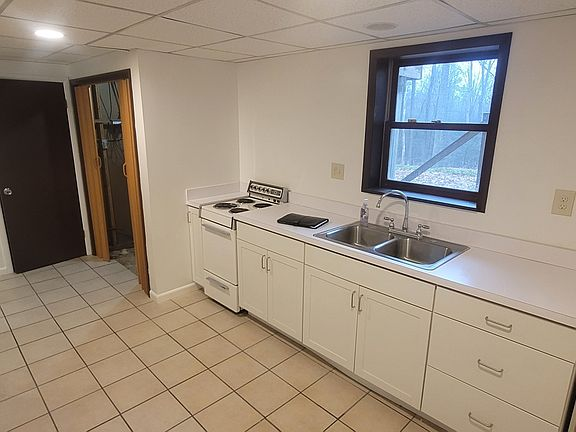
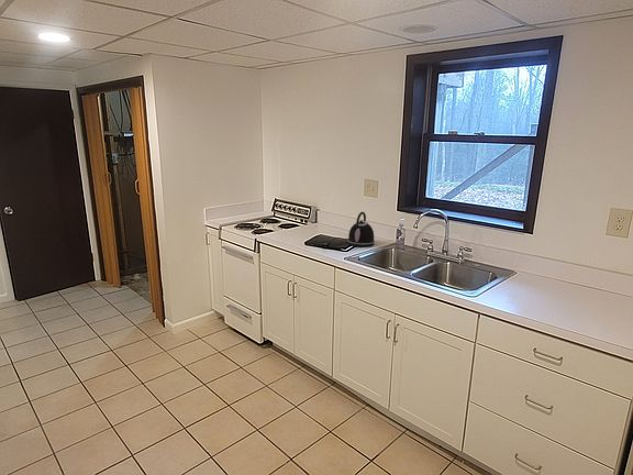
+ kettle (362, 228)
